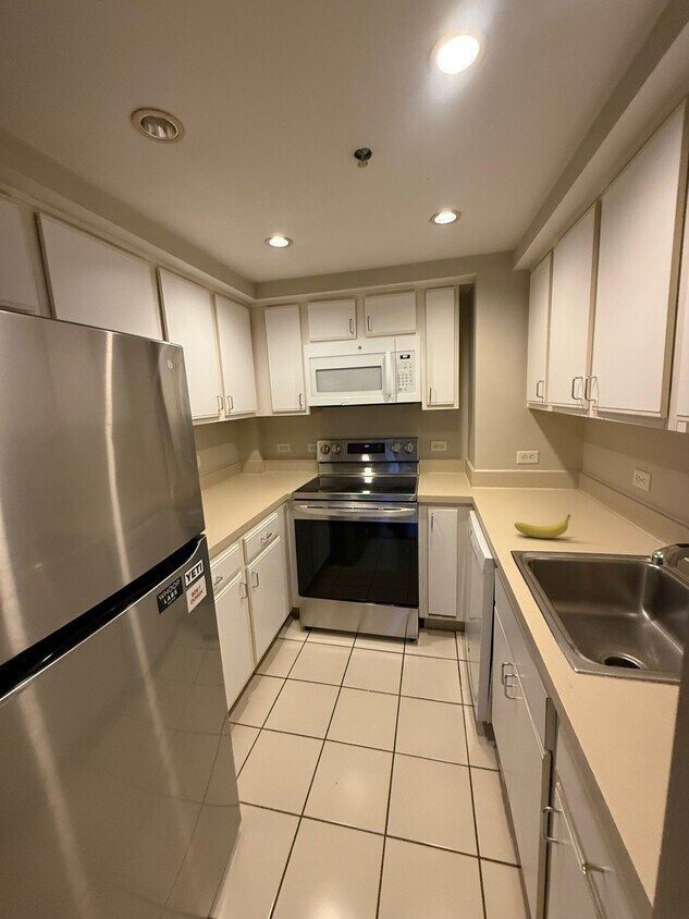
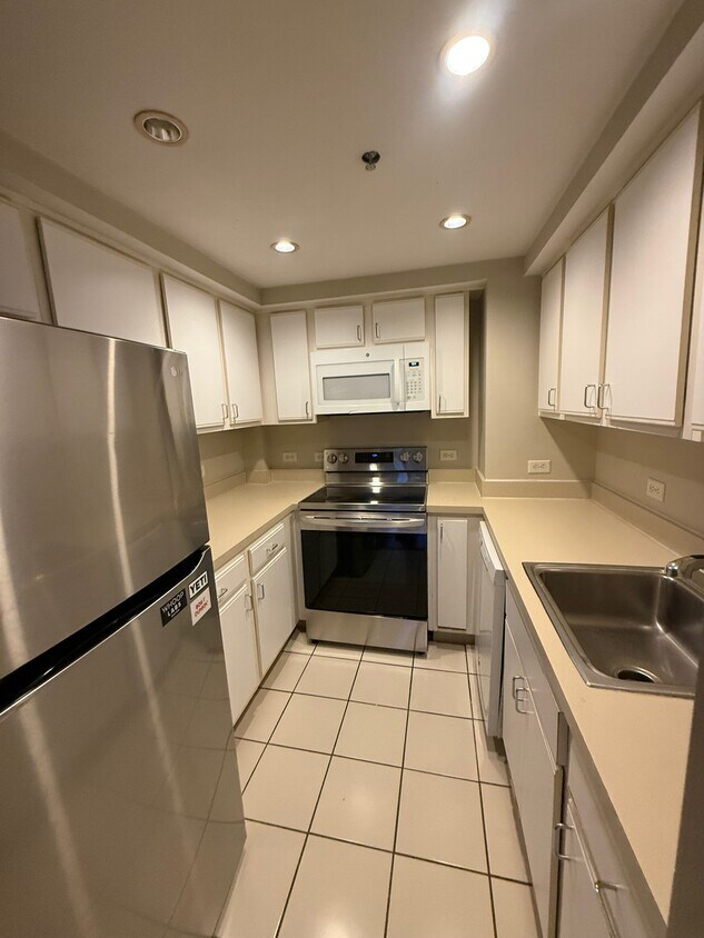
- fruit (541, 526)
